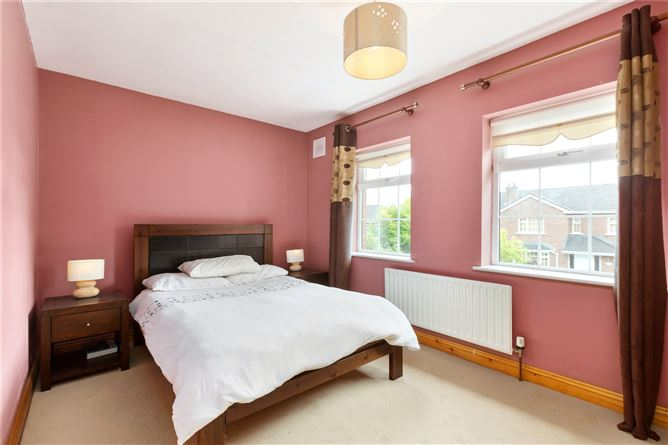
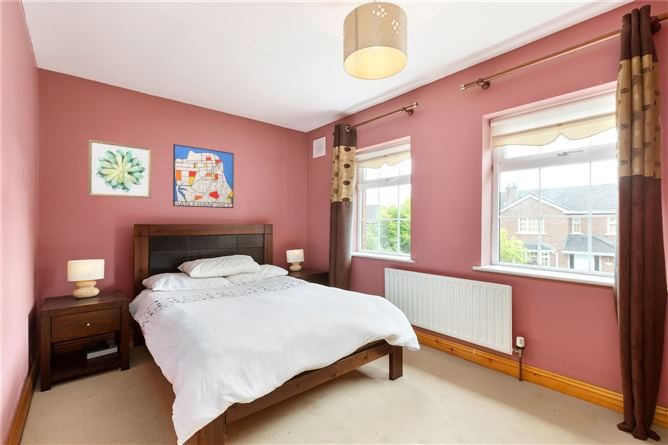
+ wall art (205, 178)
+ wall art (121, 170)
